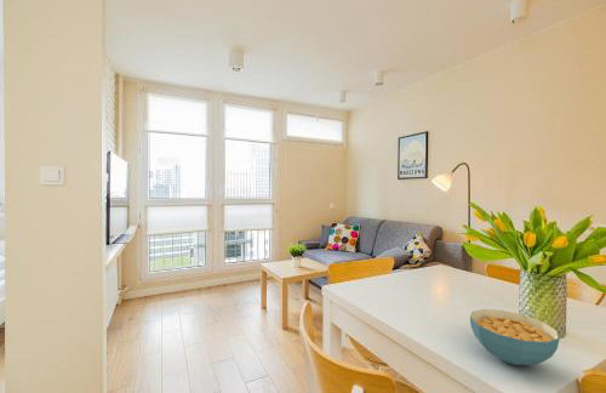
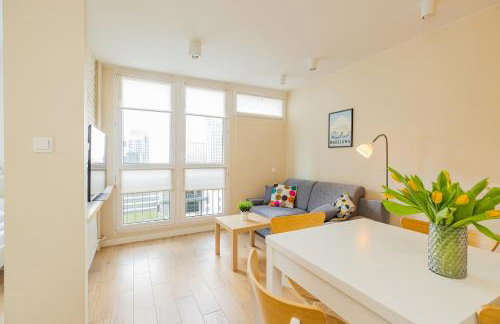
- cereal bowl (510, 341)
